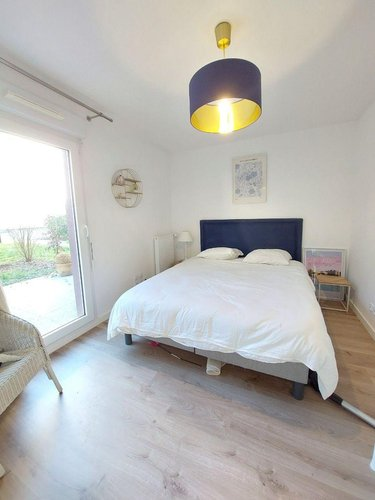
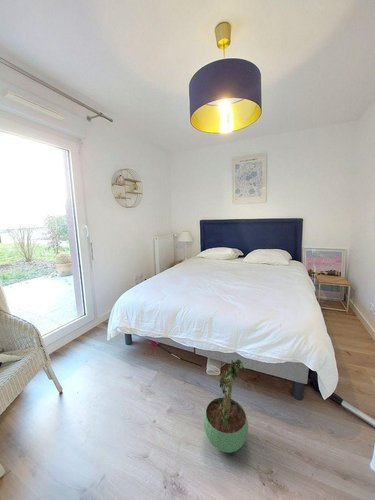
+ potted plant (226, 401)
